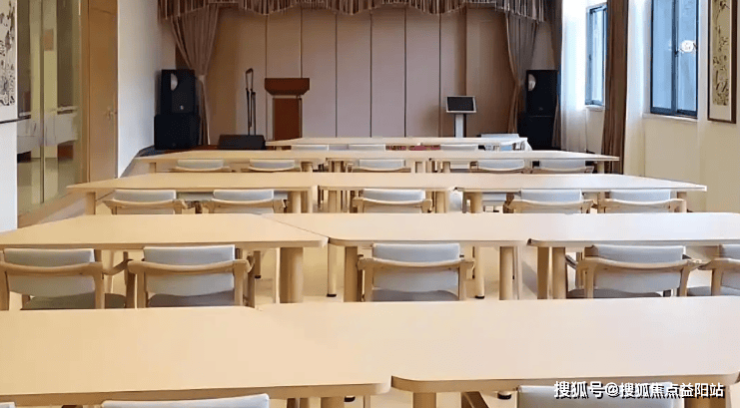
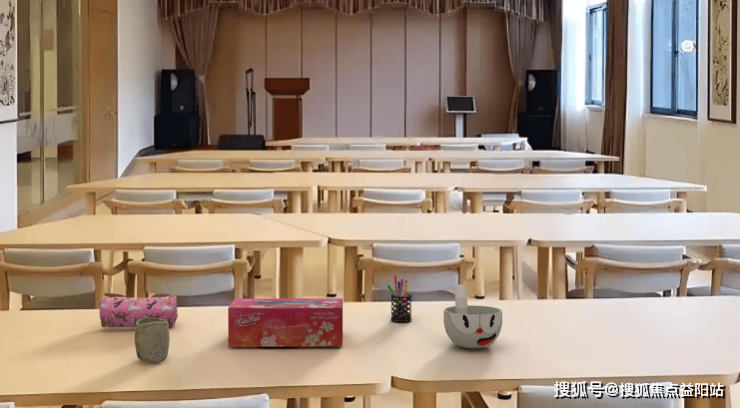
+ pencil case (138, 311)
+ pen holder (398, 298)
+ cup (152, 339)
+ tissue box (287, 321)
+ cup (470, 315)
